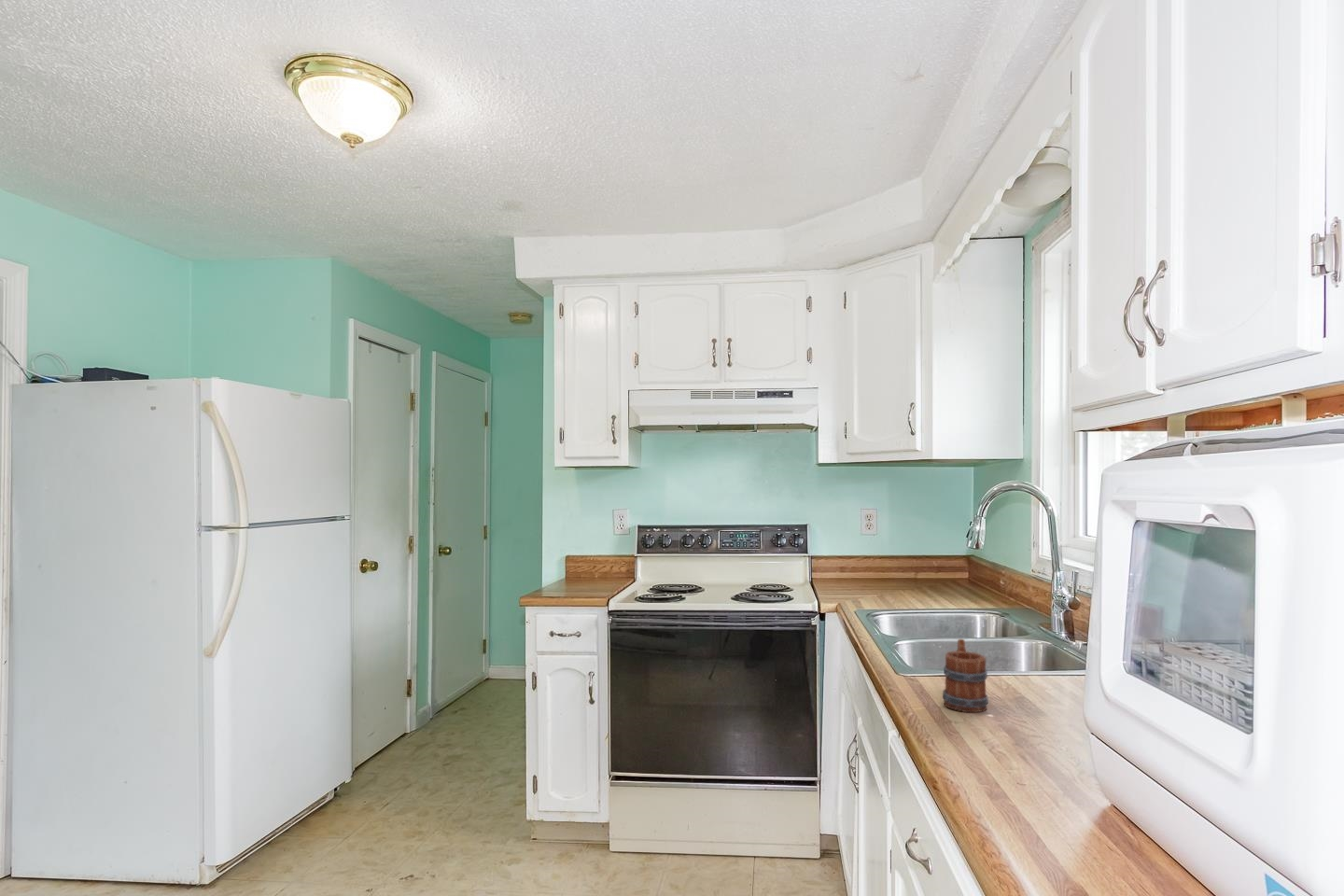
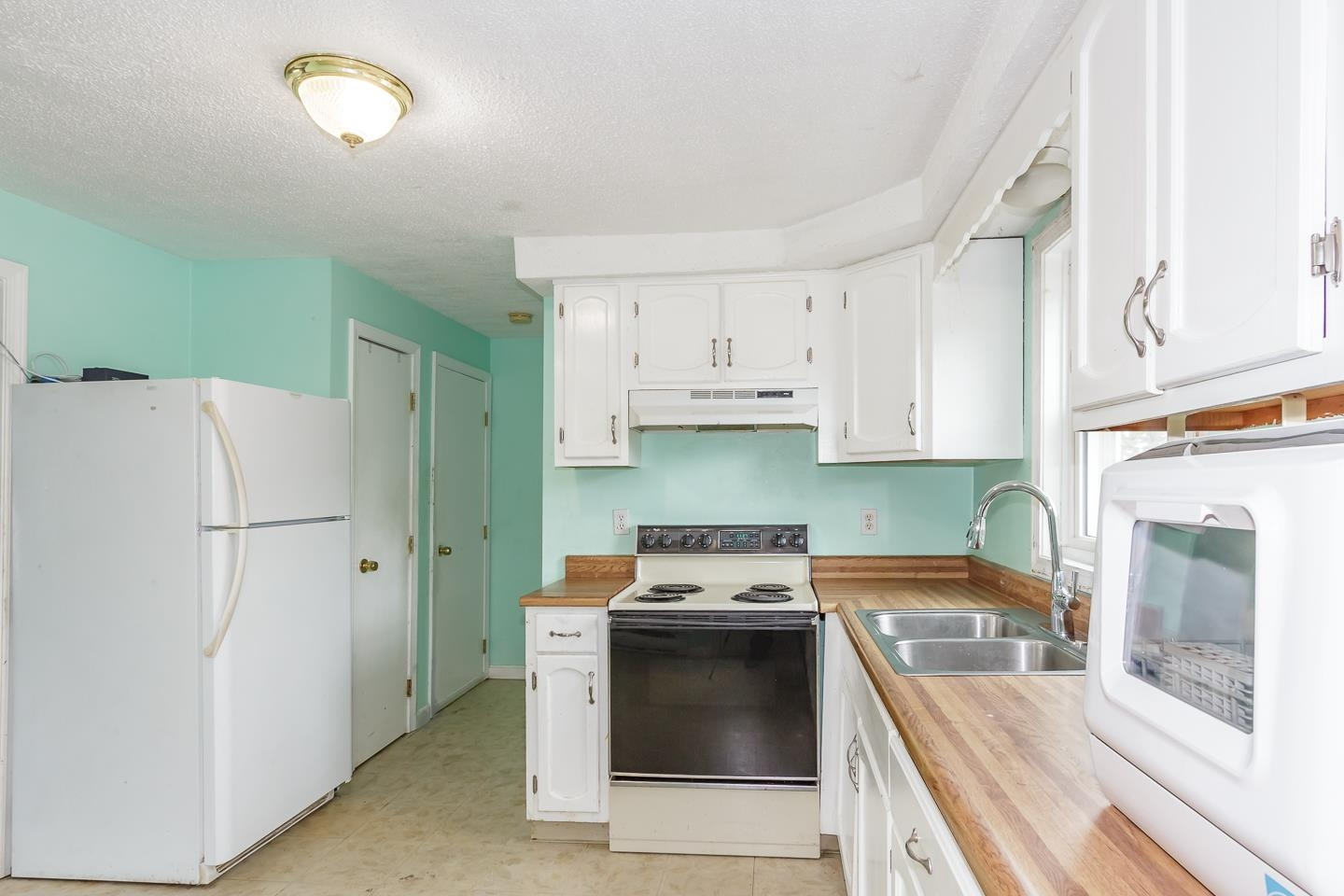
- mug (963, 673)
